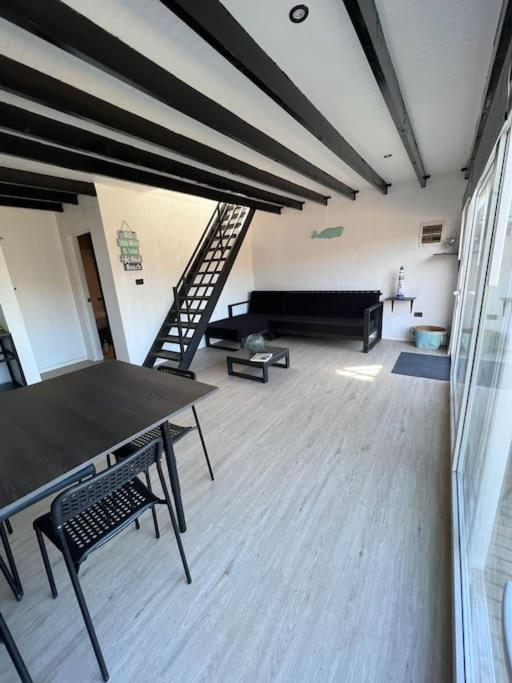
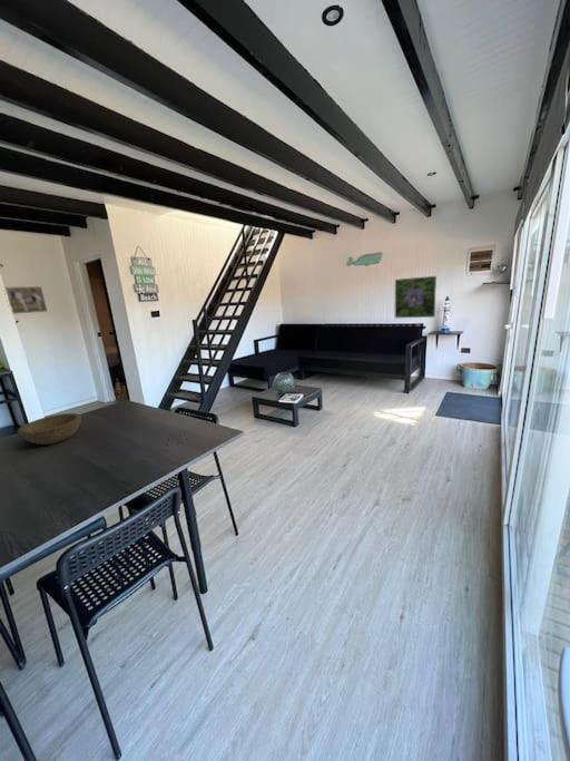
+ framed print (414, 297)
+ bowl (52, 430)
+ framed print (26, 300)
